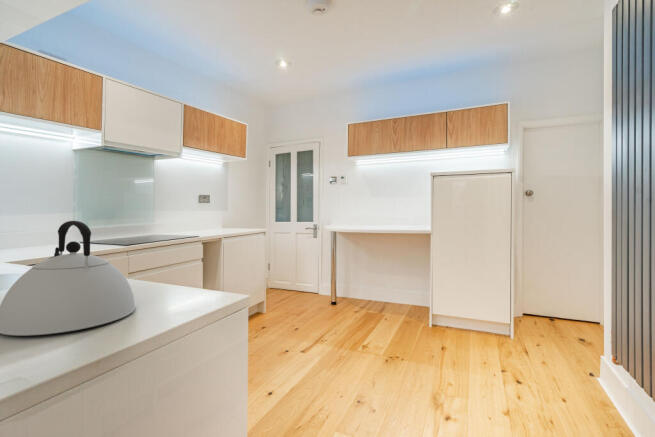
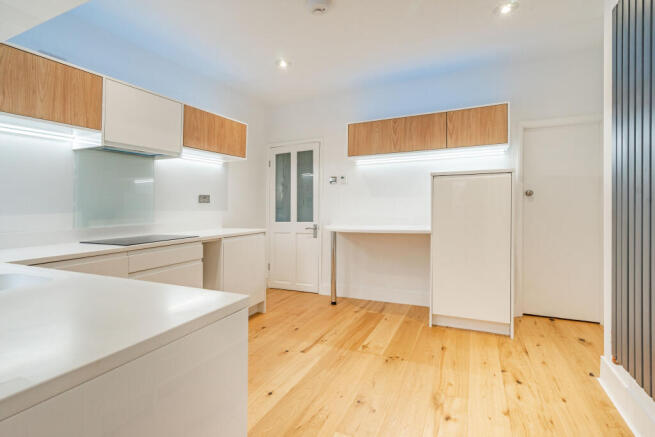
- kettle (72, 268)
